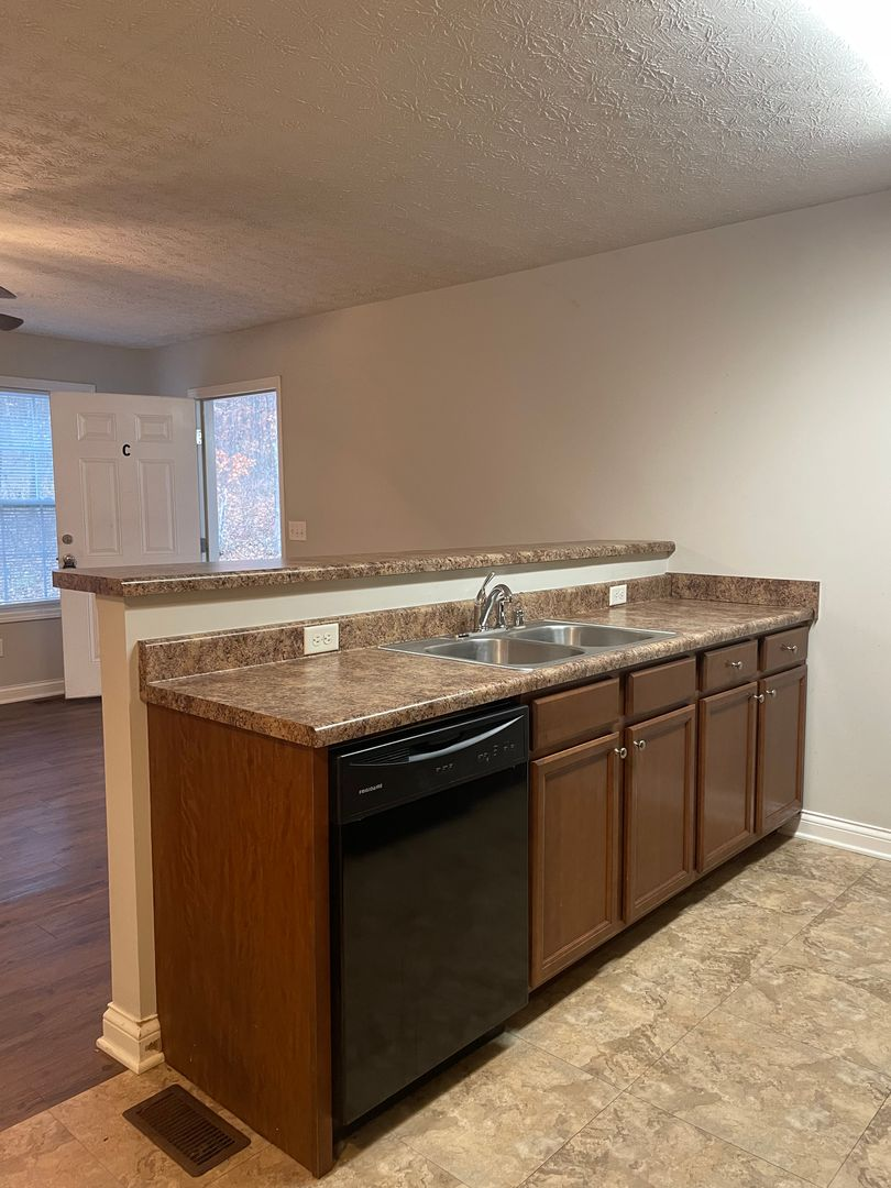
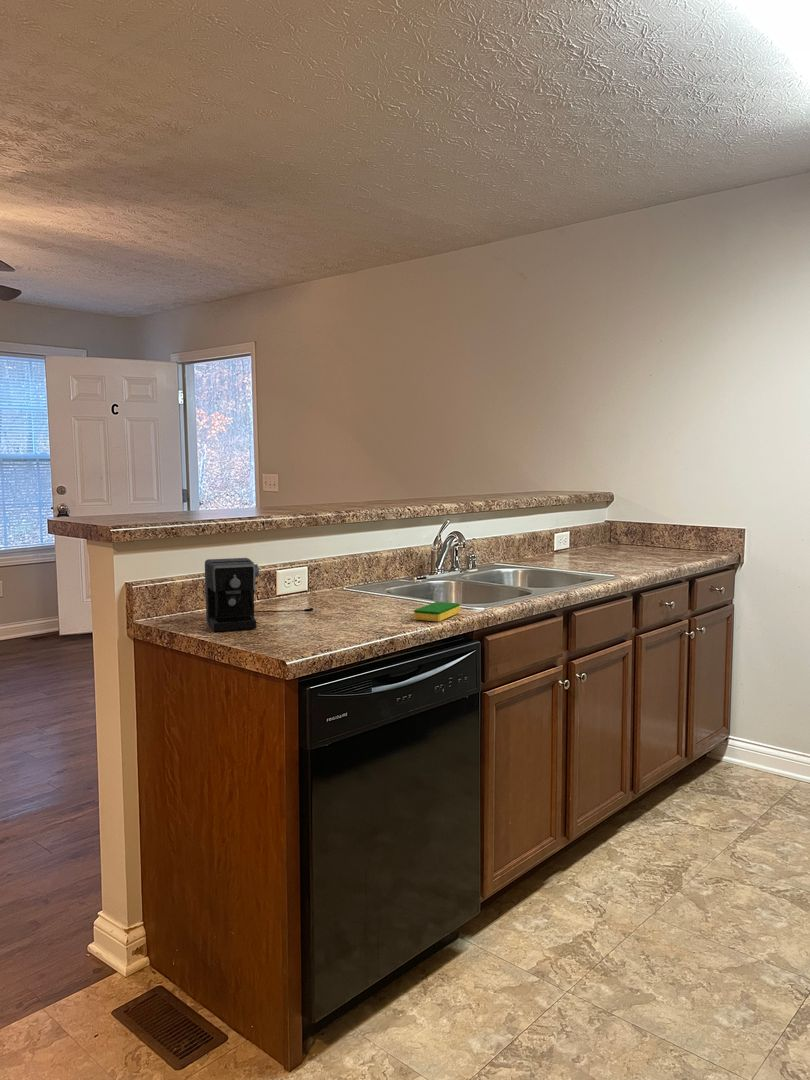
+ coffee maker (254, 590)
+ dish sponge (437, 611)
